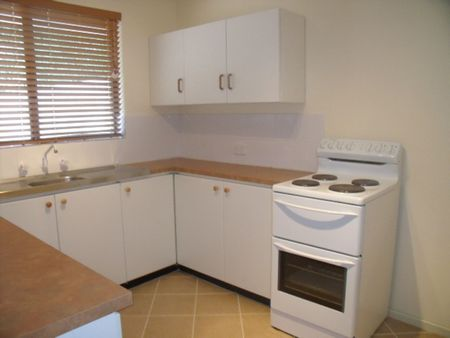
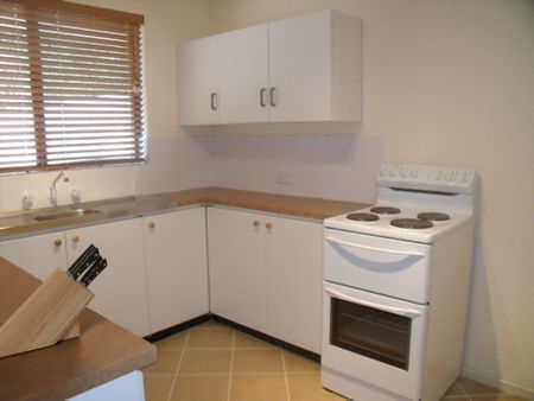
+ knife block (49, 294)
